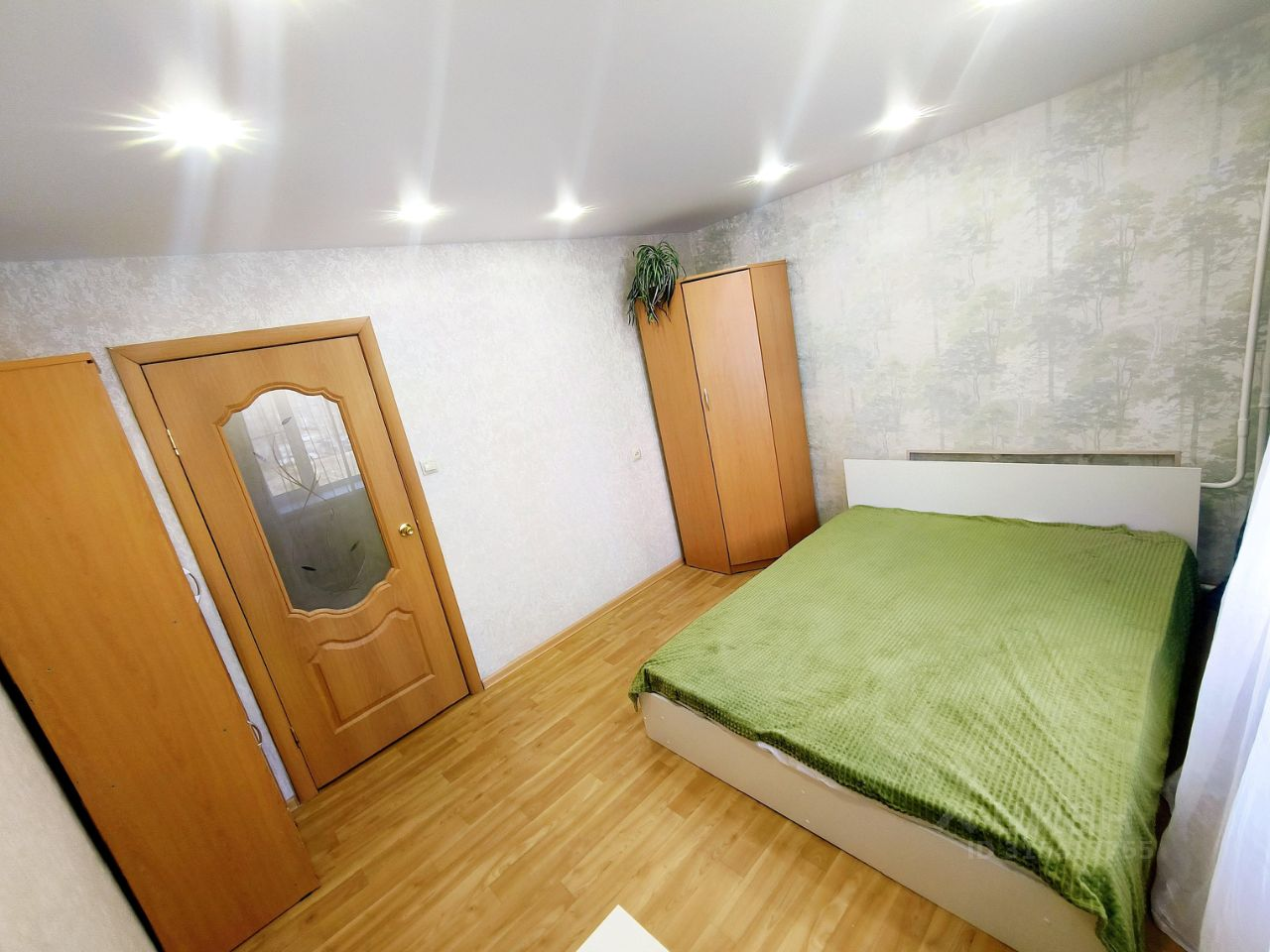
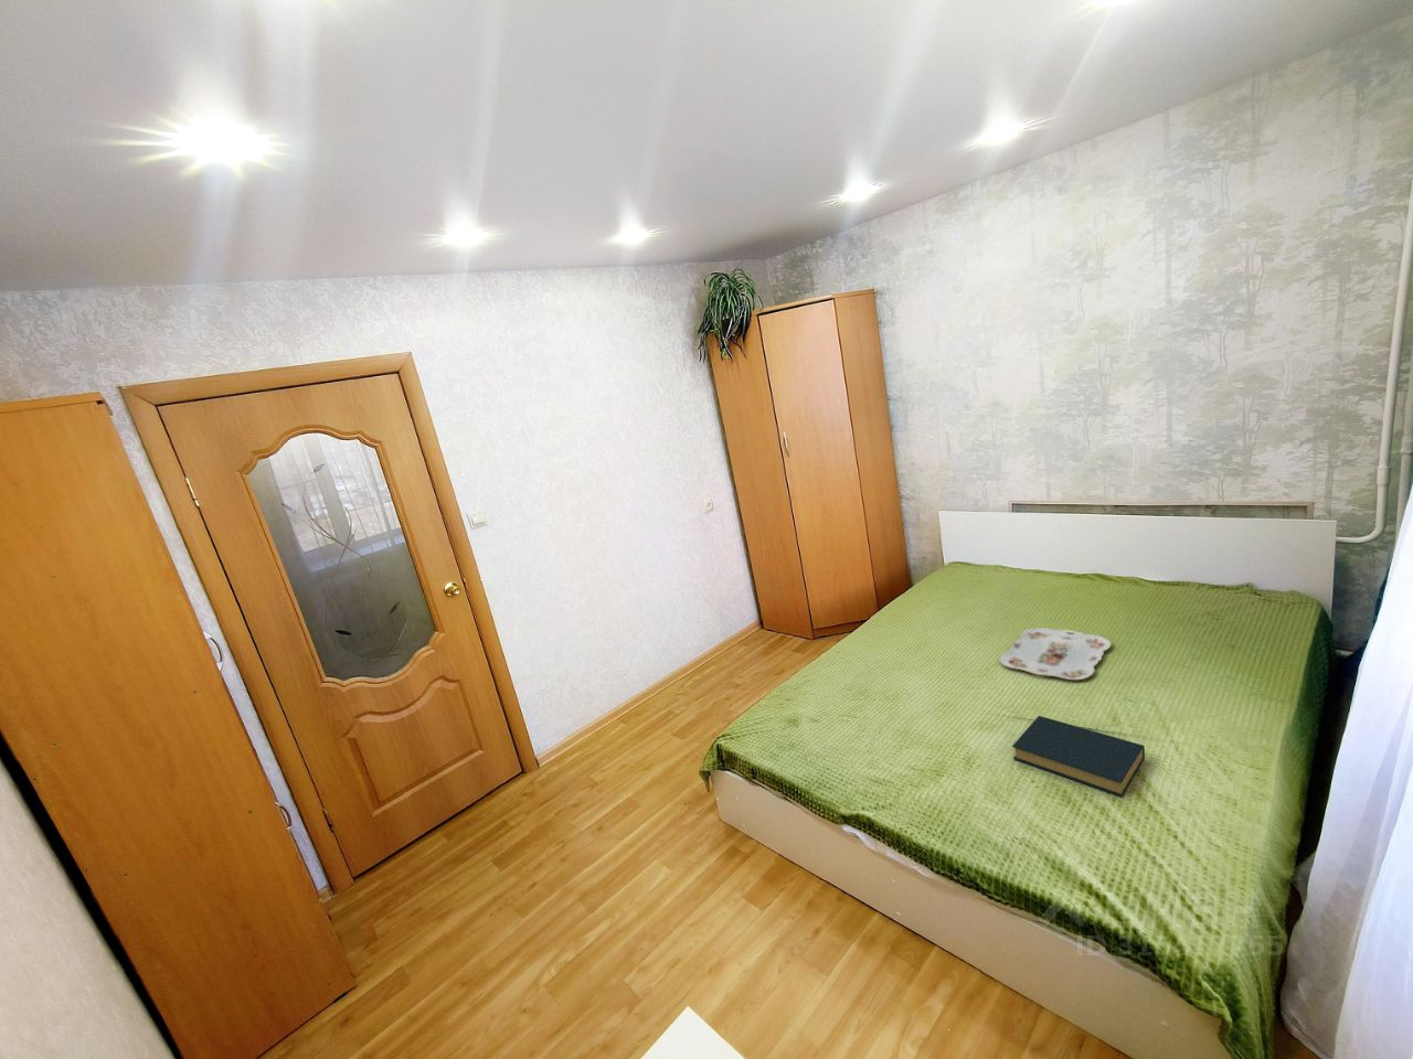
+ hardback book (1076, 751)
+ serving tray (1055, 652)
